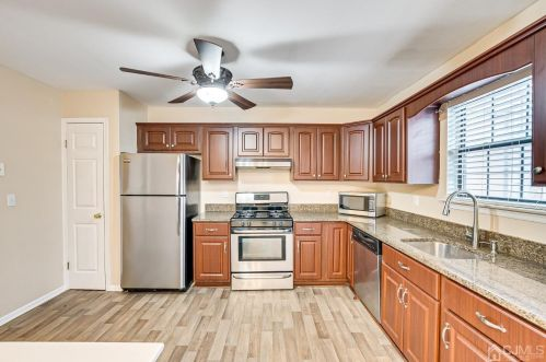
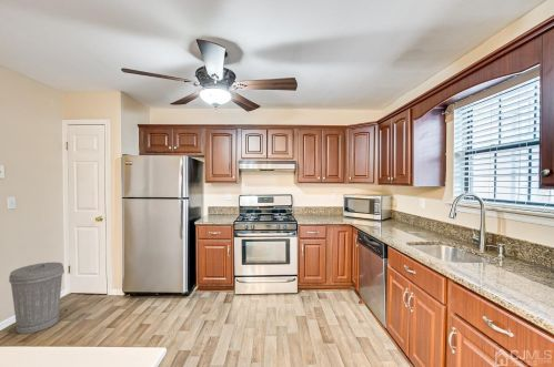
+ trash can (38, 294)
